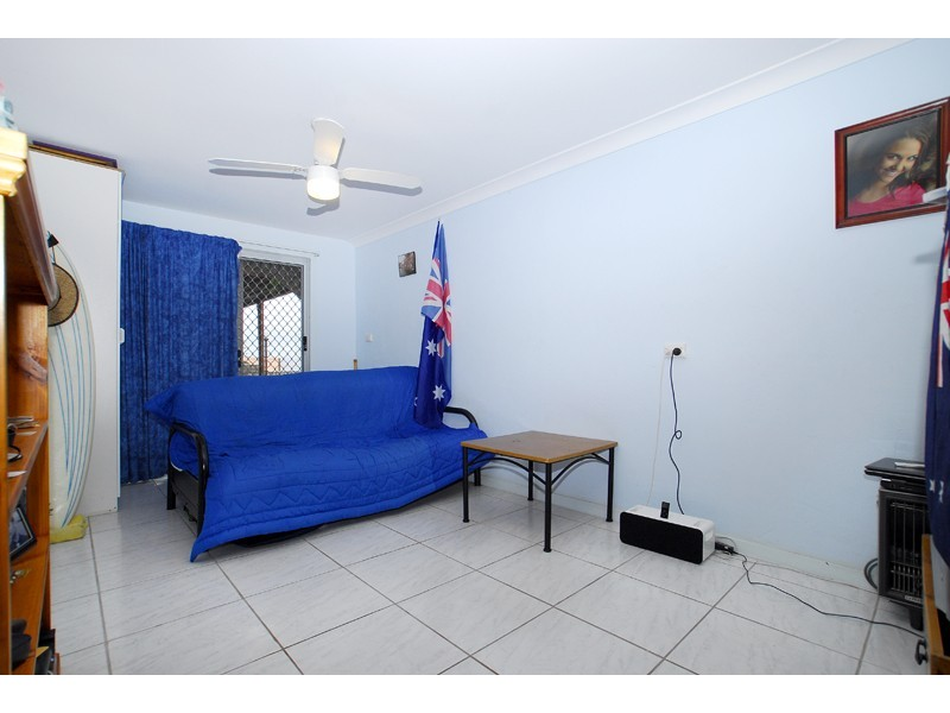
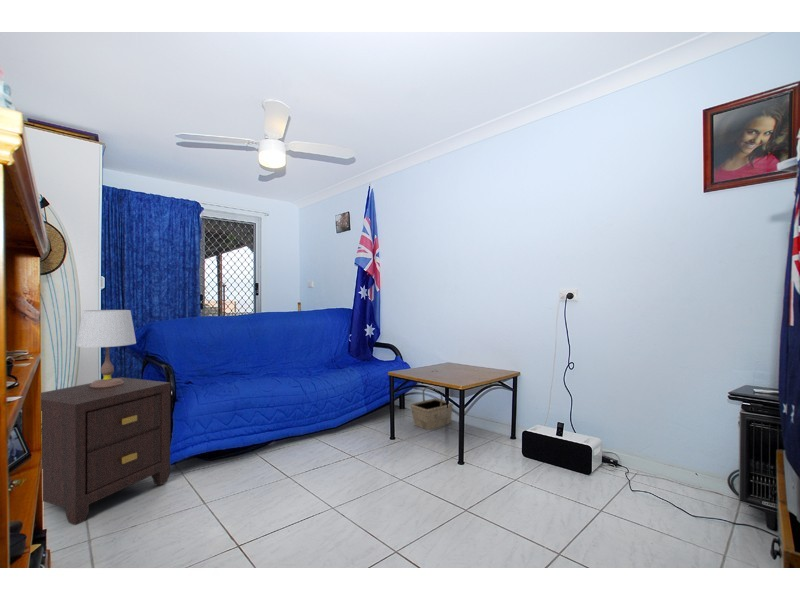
+ table lamp (107, 347)
+ nightstand (102, 442)
+ basket (431, 406)
